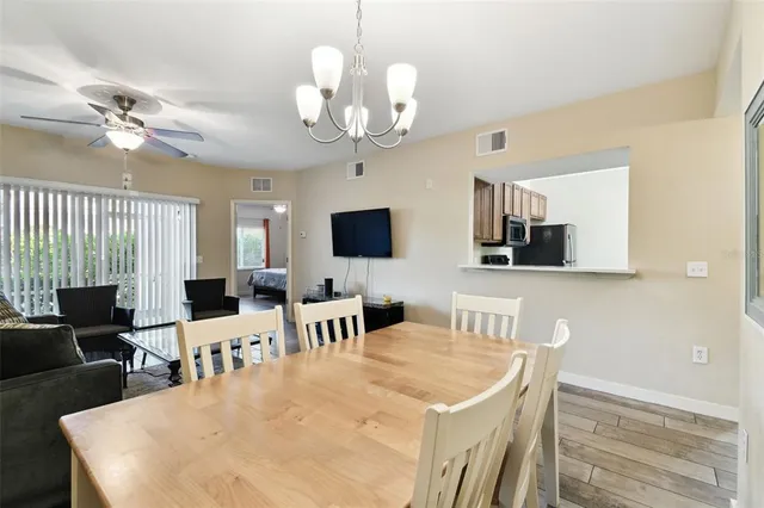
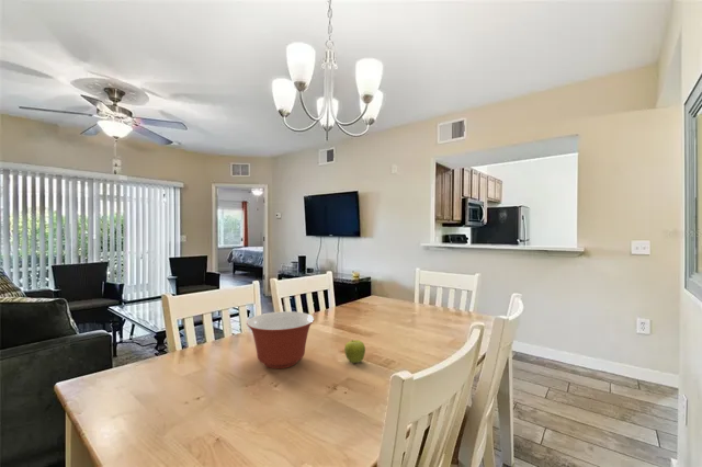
+ fruit (354, 351)
+ mixing bowl (281, 340)
